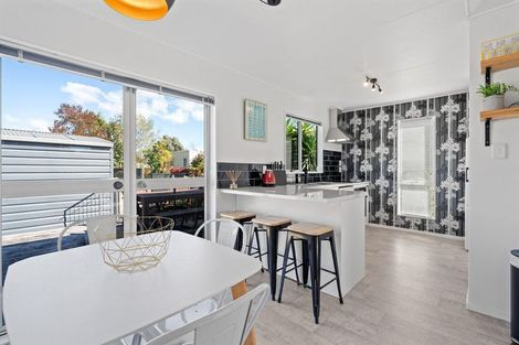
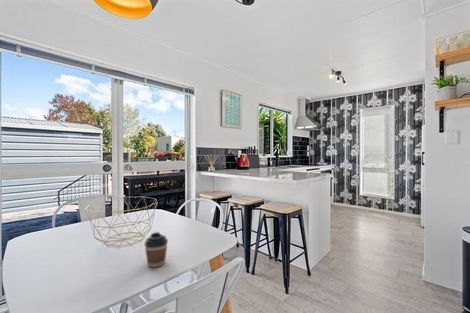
+ coffee cup (156, 249)
